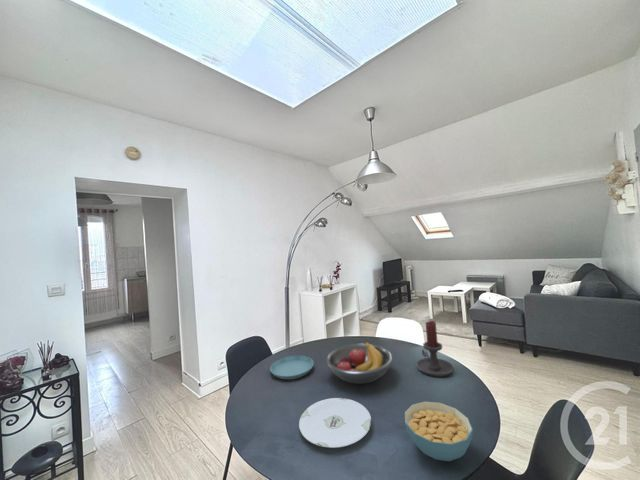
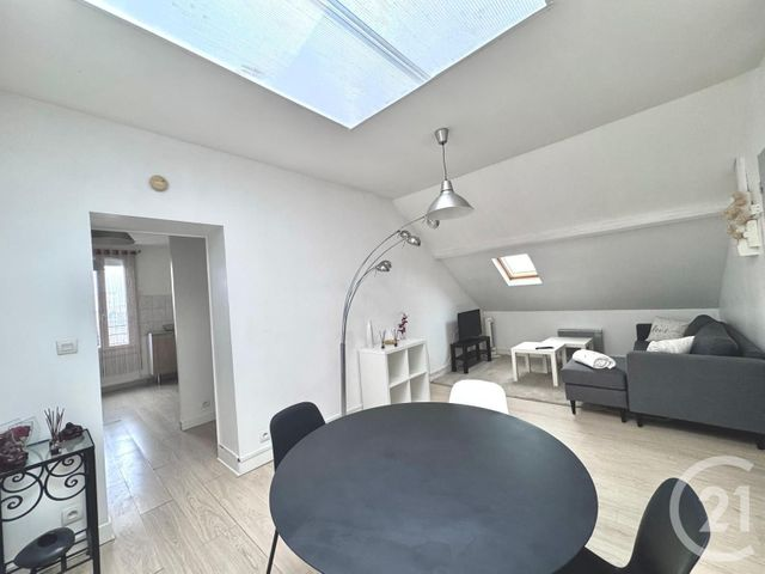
- cereal bowl (437, 435)
- fruit bowl (359, 363)
- plate (335, 422)
- saucer (292, 367)
- candle holder (430, 343)
